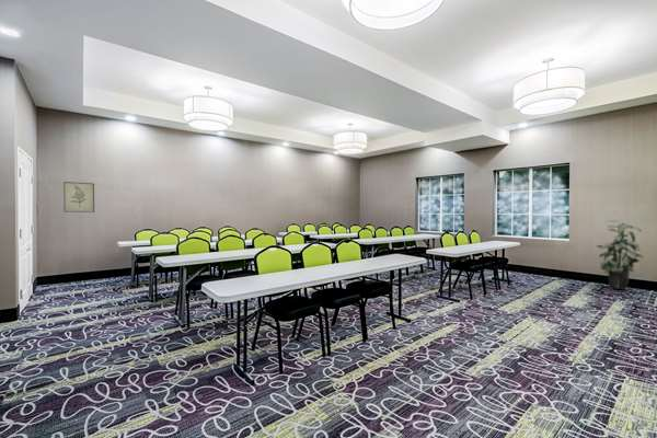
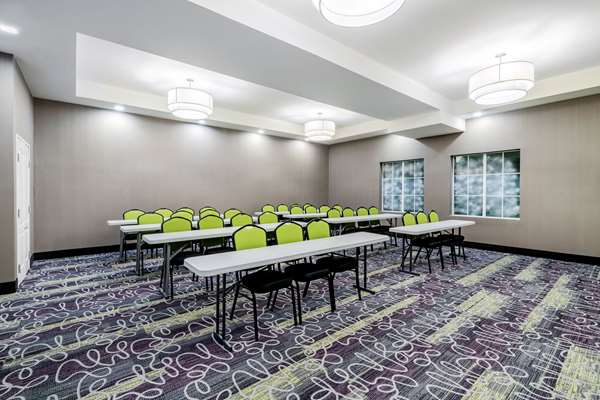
- wall art (79, 197)
- indoor plant (616, 254)
